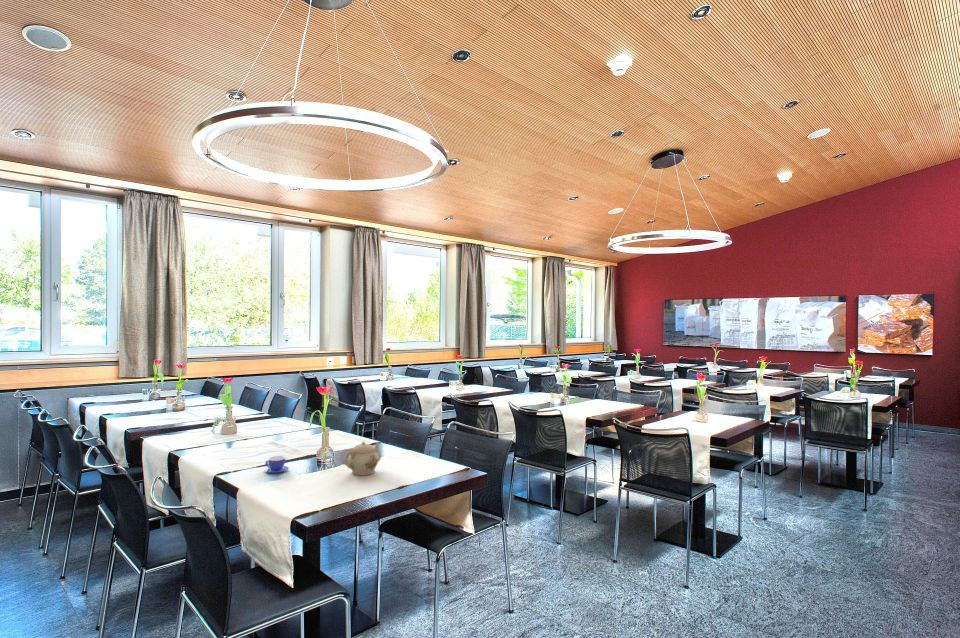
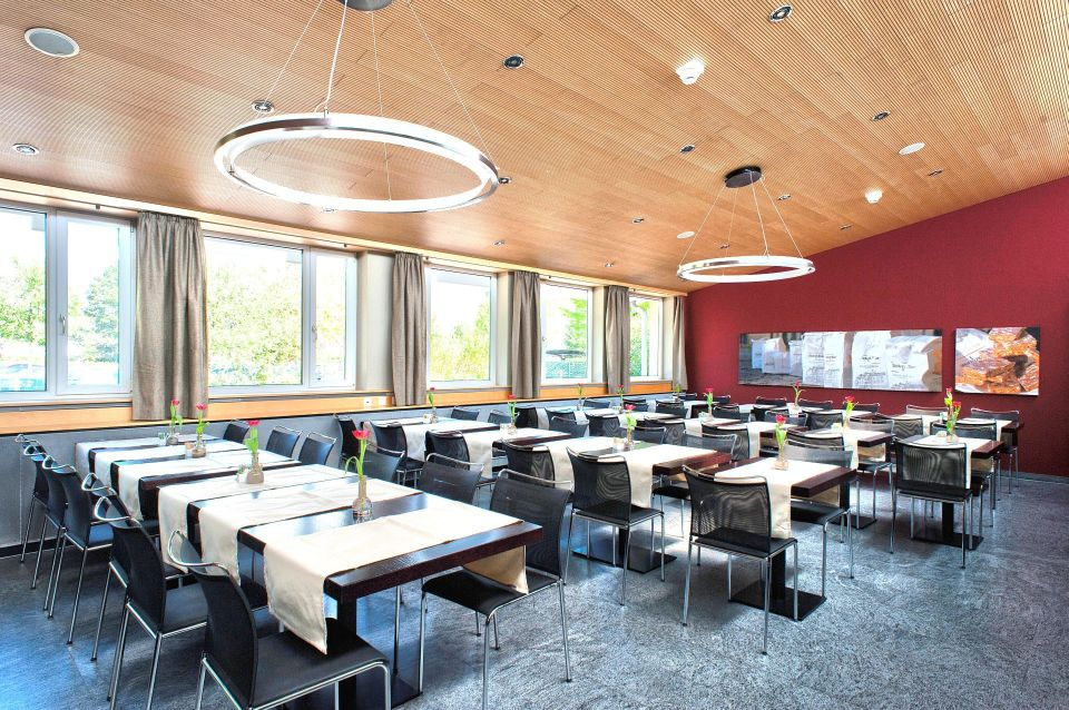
- teacup (276, 464)
- teapot (362, 457)
